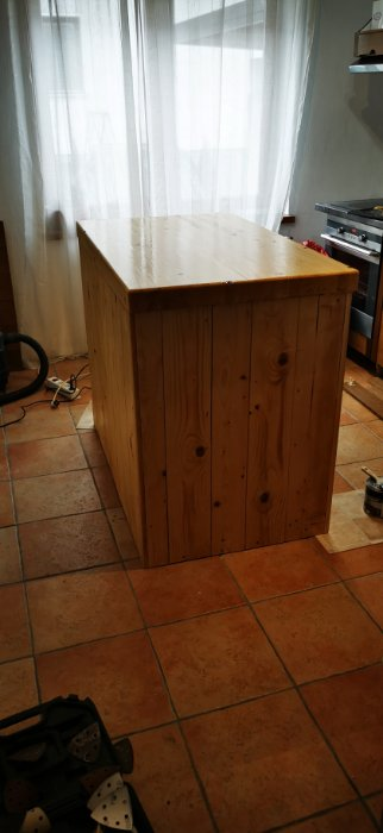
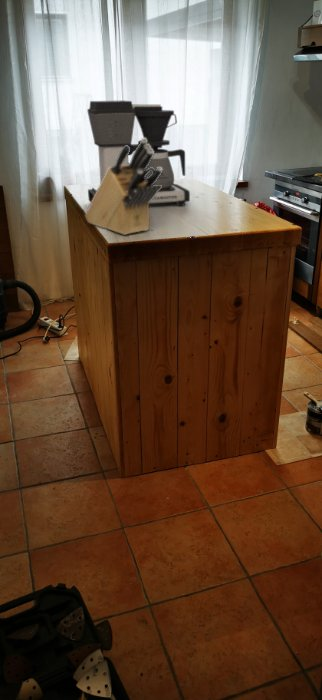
+ knife block (121, 184)
+ coffee maker (134, 150)
